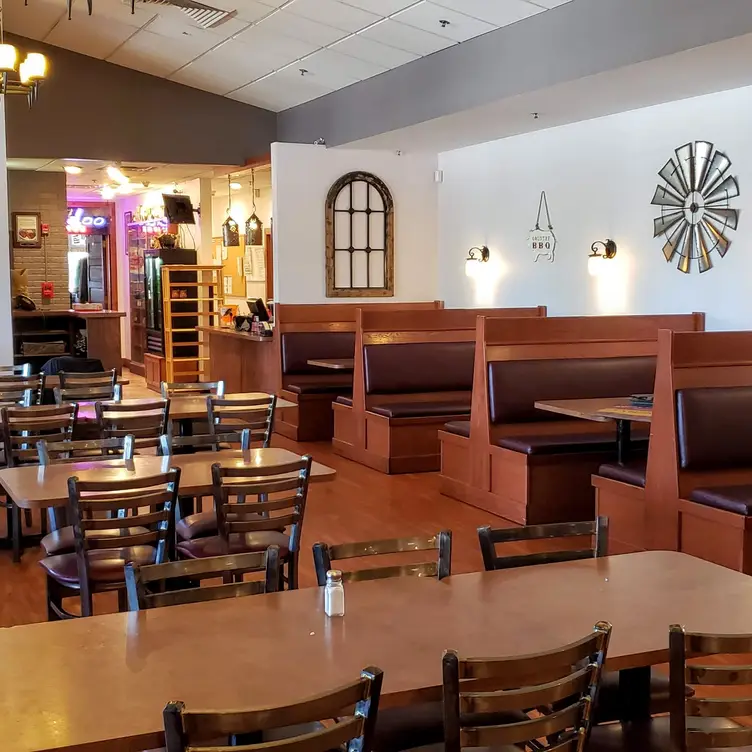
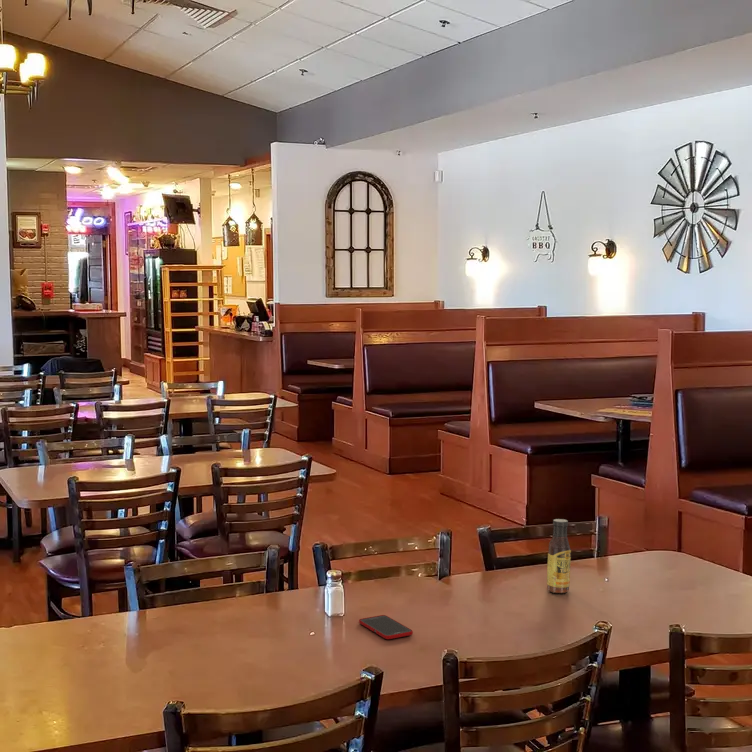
+ cell phone (385, 626)
+ sauce bottle (558, 555)
